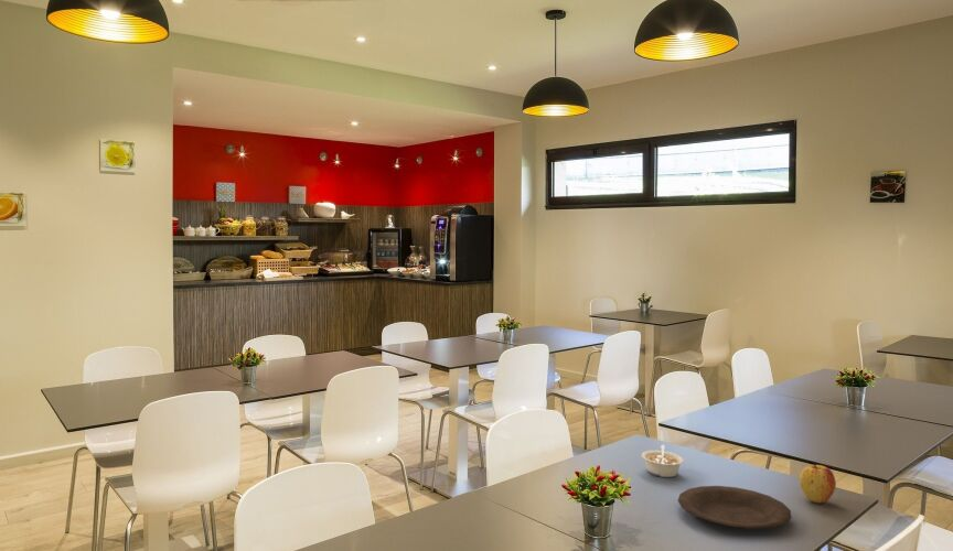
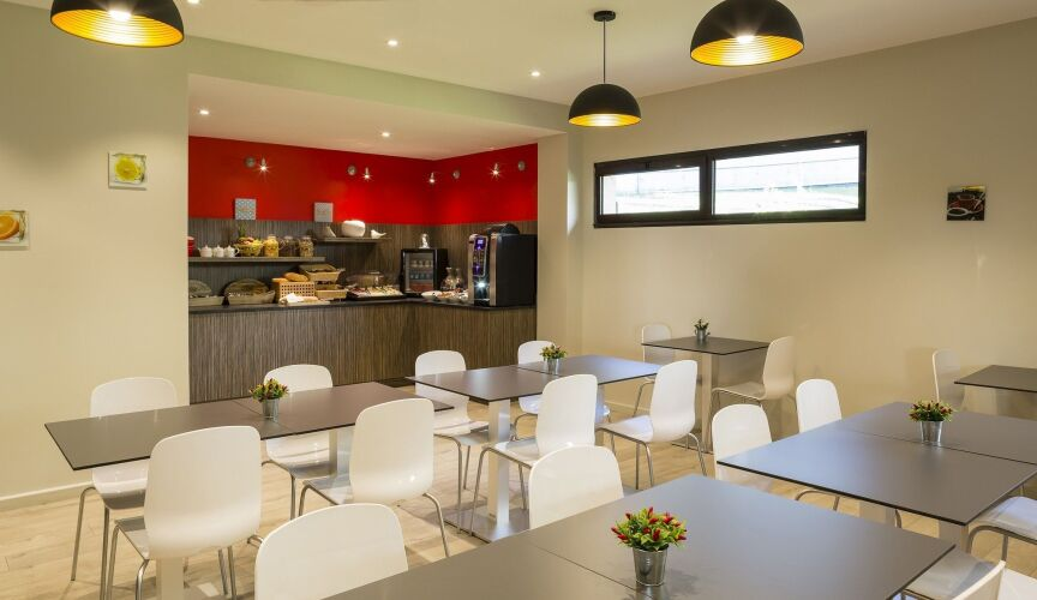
- apple (817, 483)
- plate (732, 509)
- legume (661, 462)
